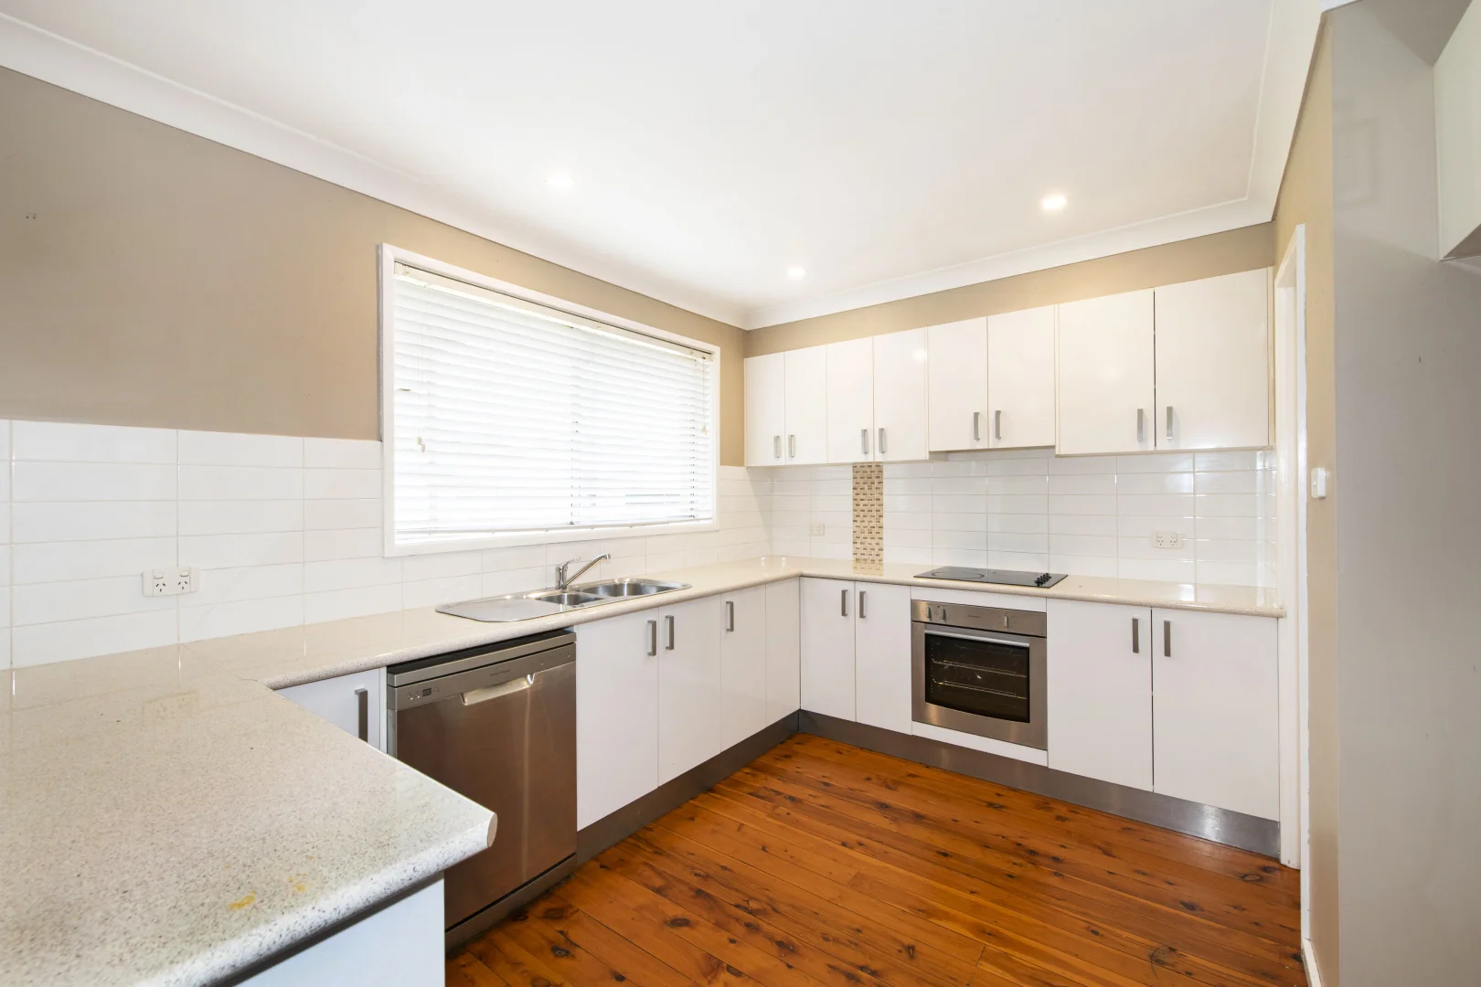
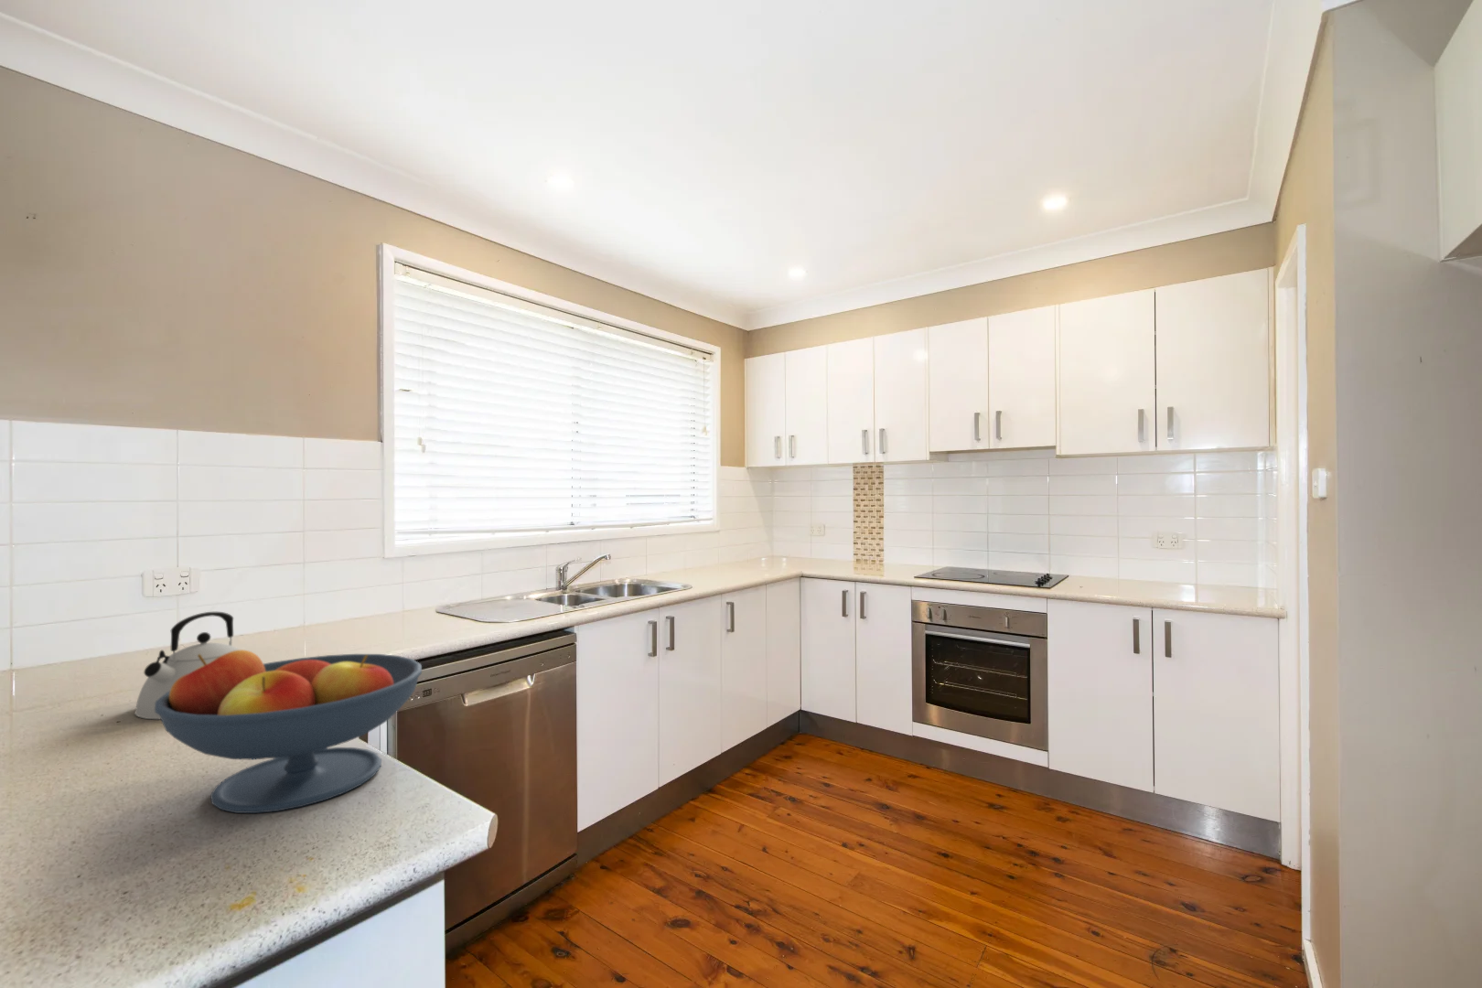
+ kettle (202, 657)
+ fruit bowl (301, 711)
